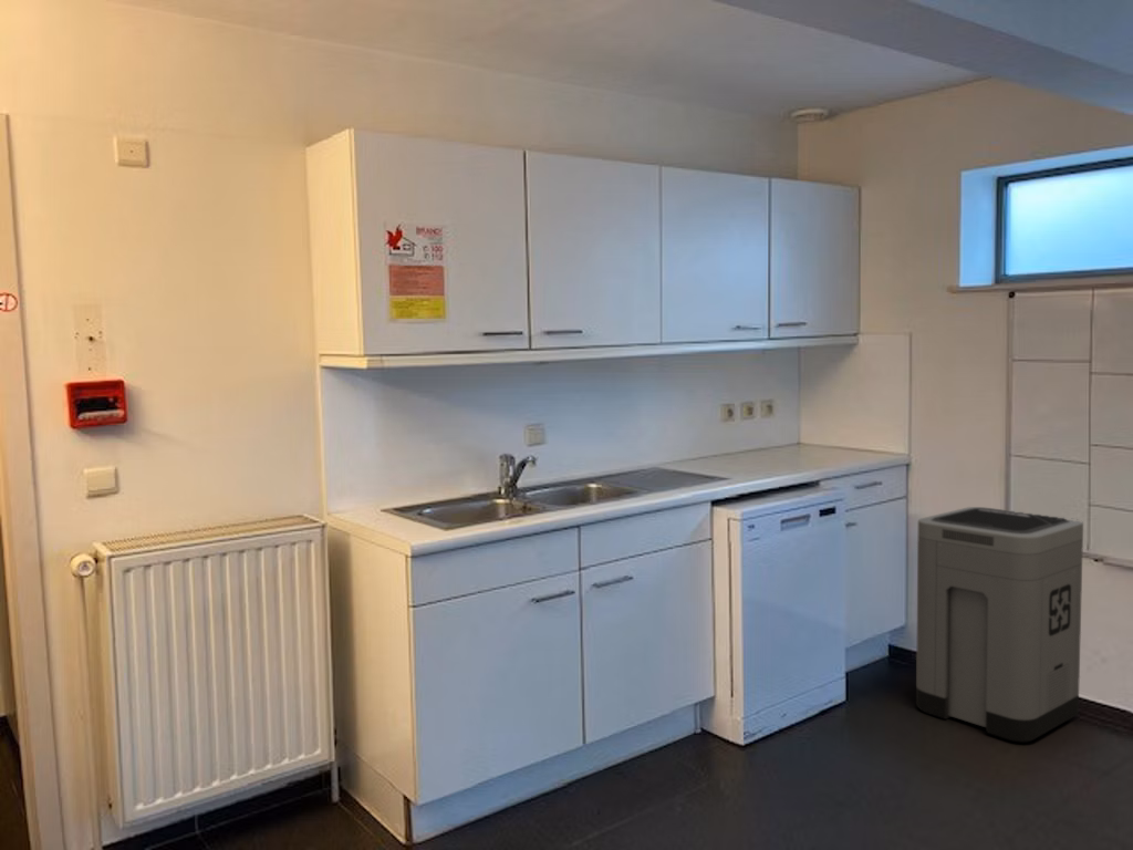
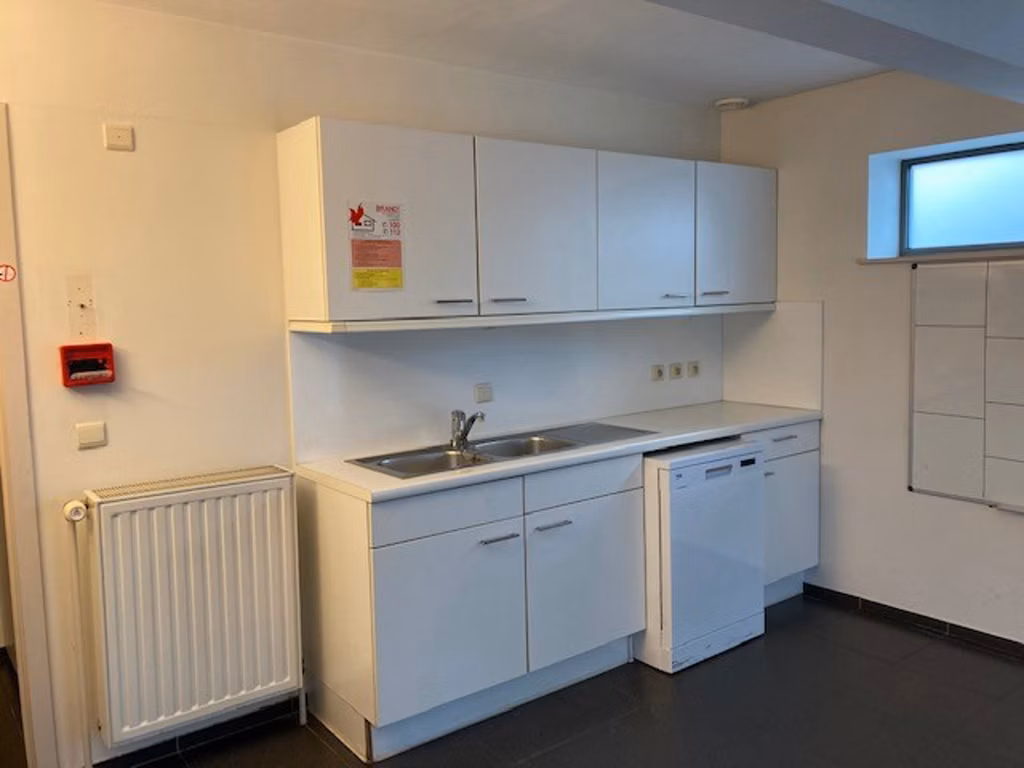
- trash can (997, 615)
